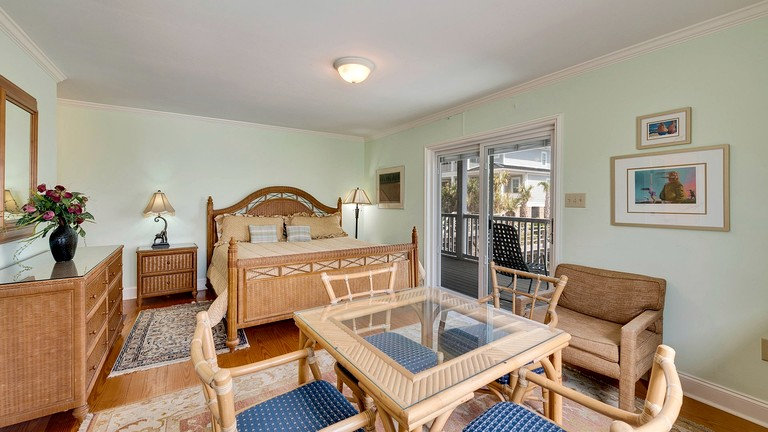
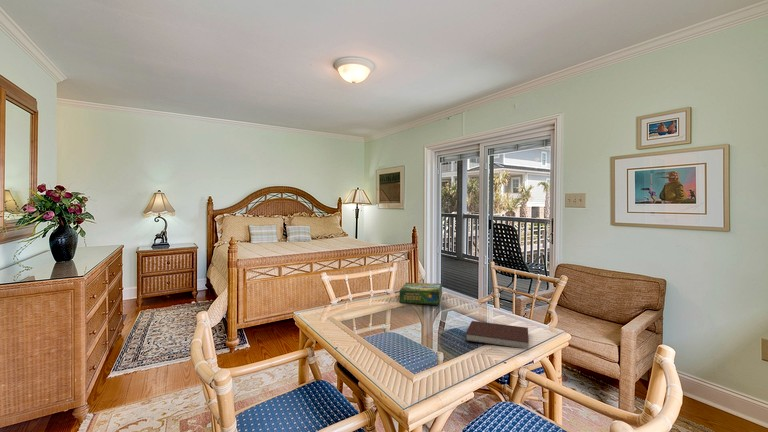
+ board game (421, 292)
+ notebook (497, 333)
